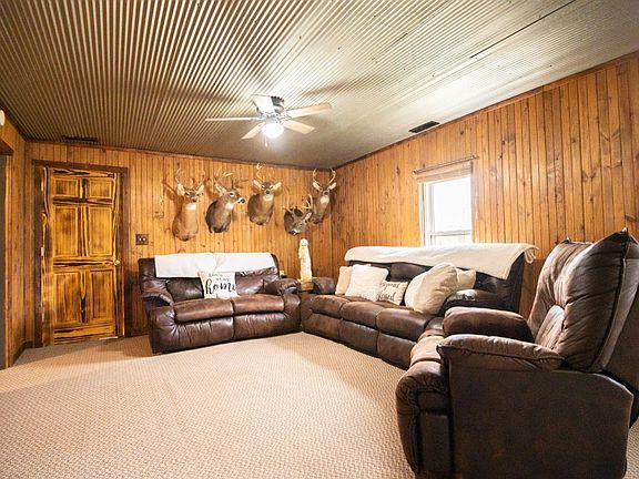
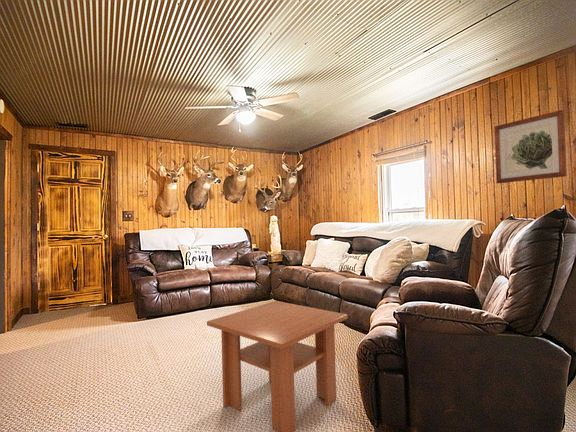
+ coffee table (279, 359)
+ wall art (527, 149)
